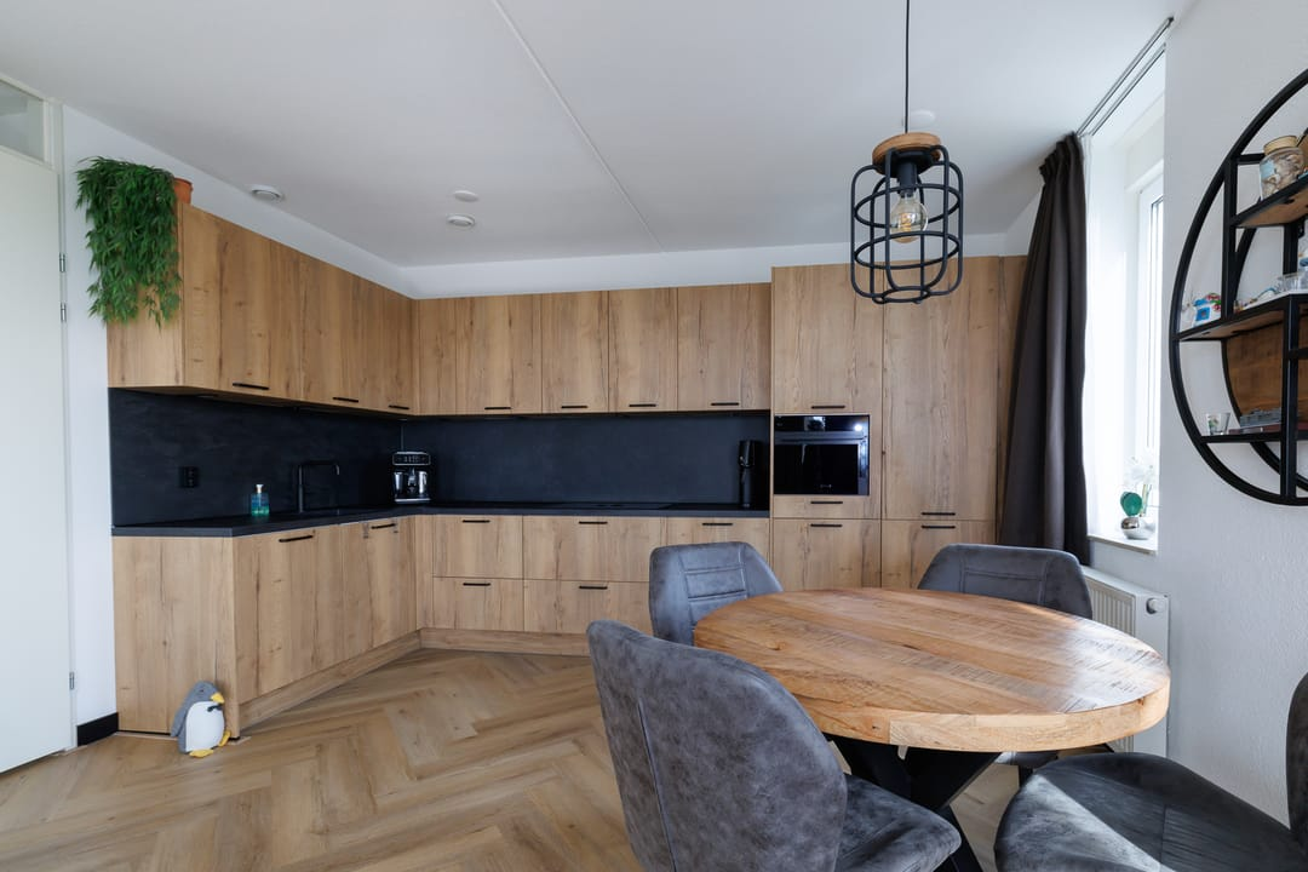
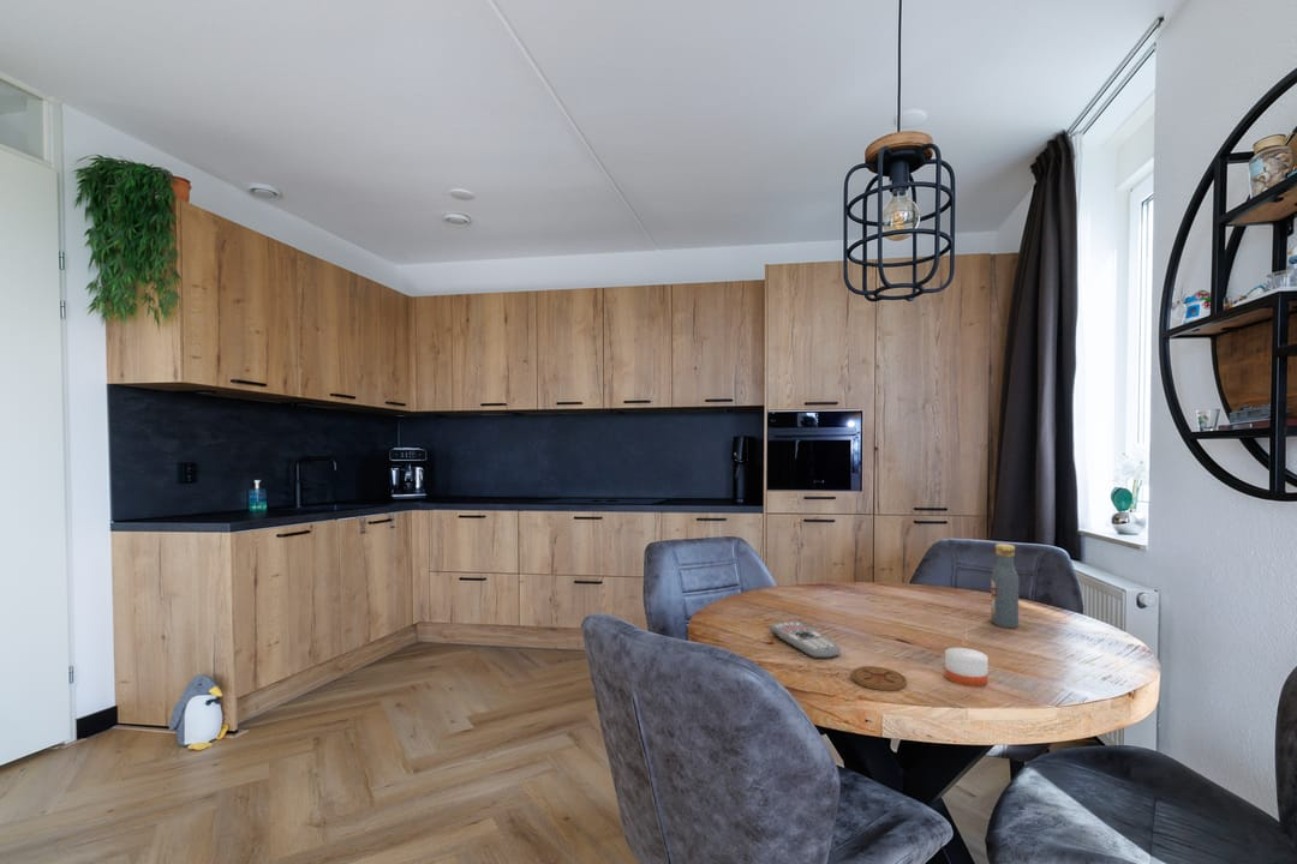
+ candle (966, 653)
+ vodka (1004, 583)
+ coaster (878, 678)
+ remote control (805, 640)
